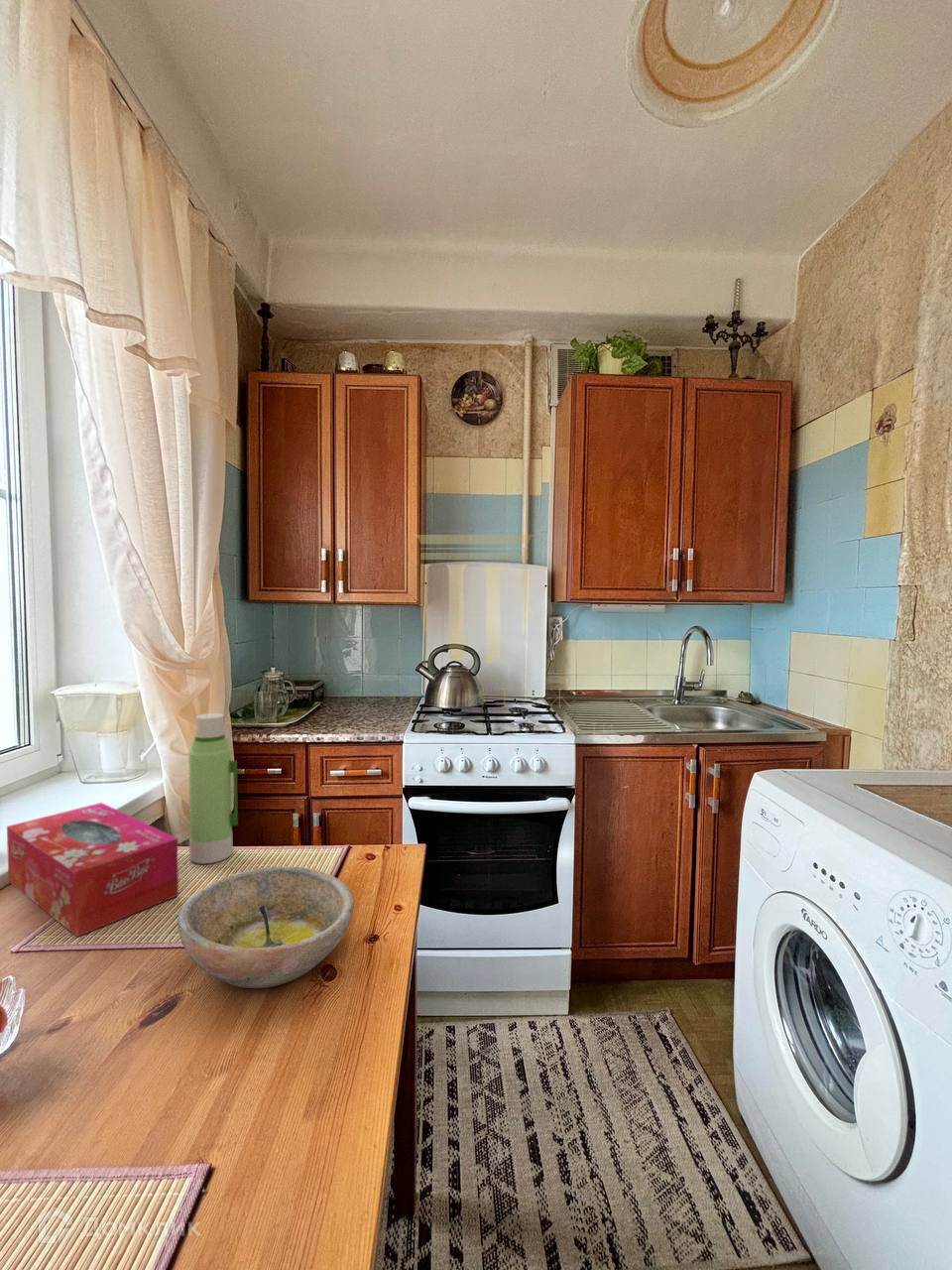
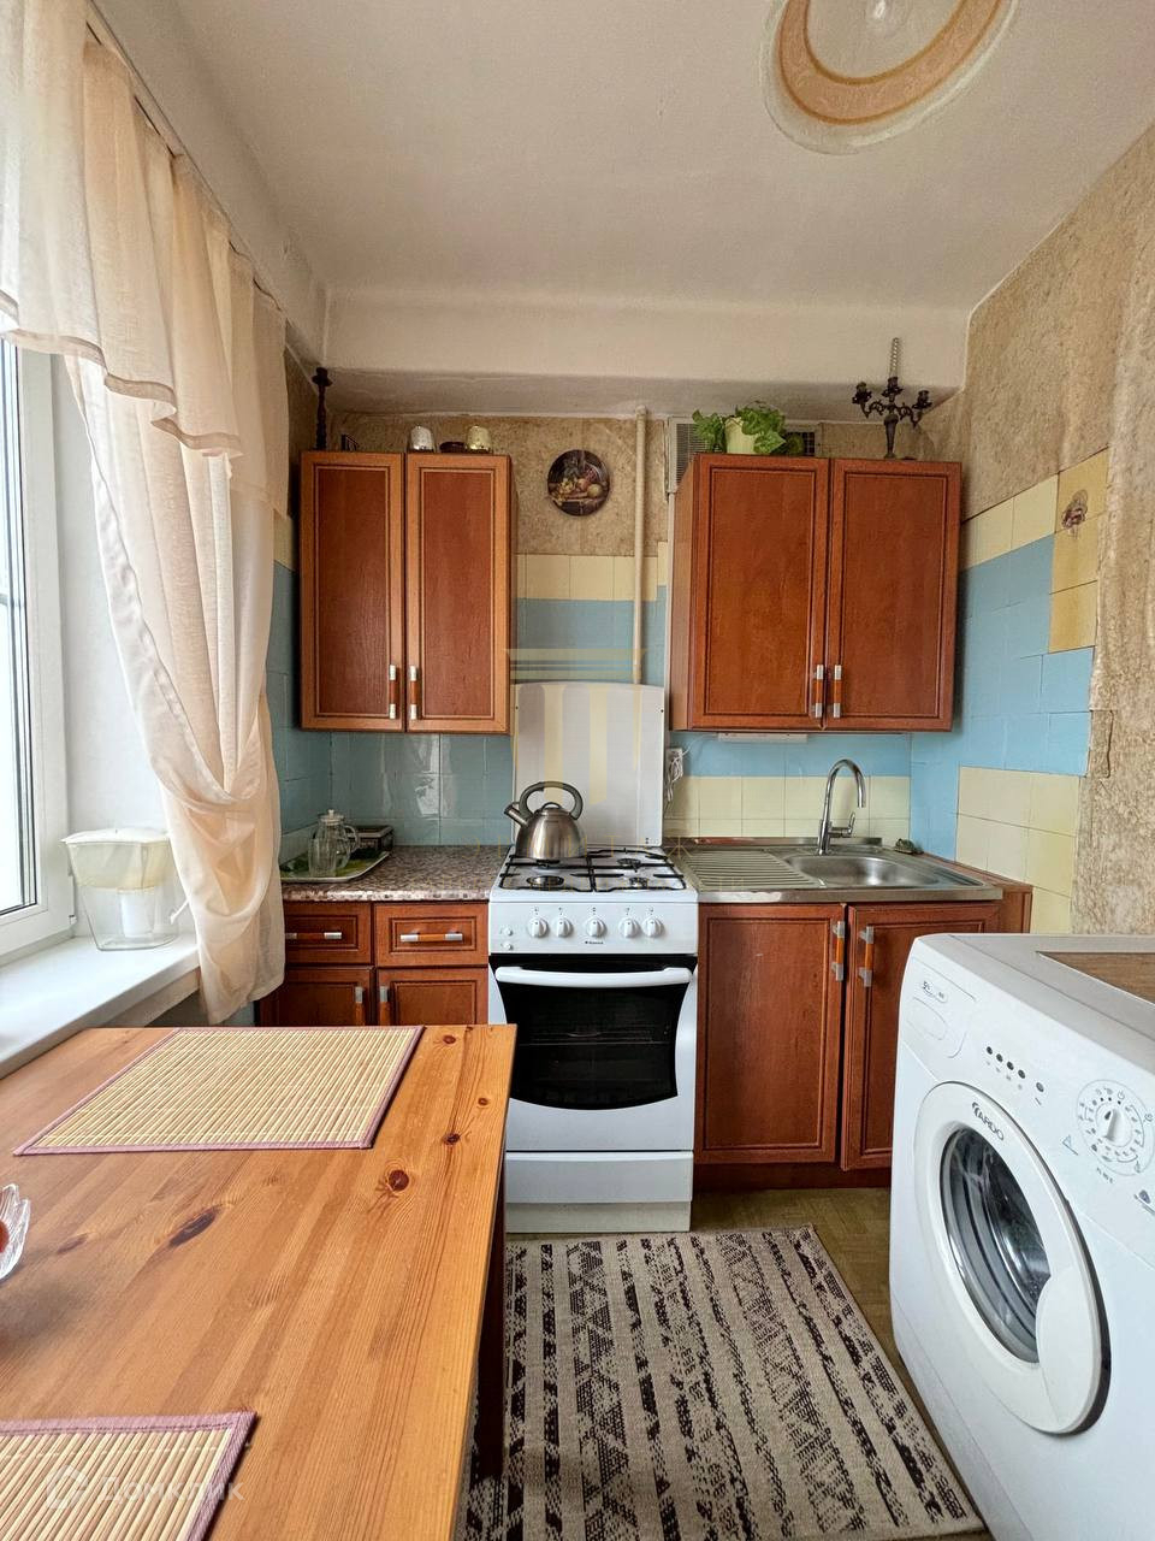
- water bottle (211, 786)
- tissue box (90, 860)
- bowl (270, 930)
